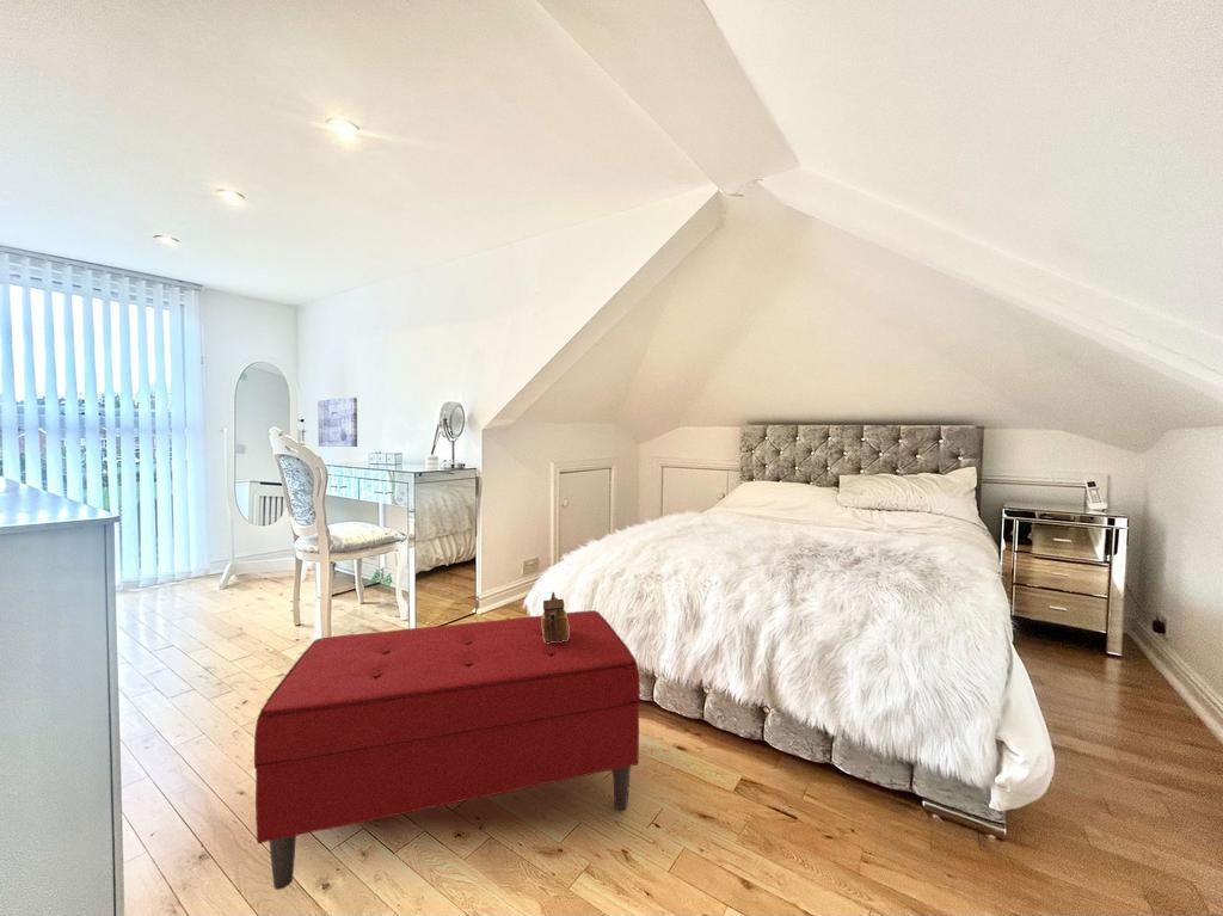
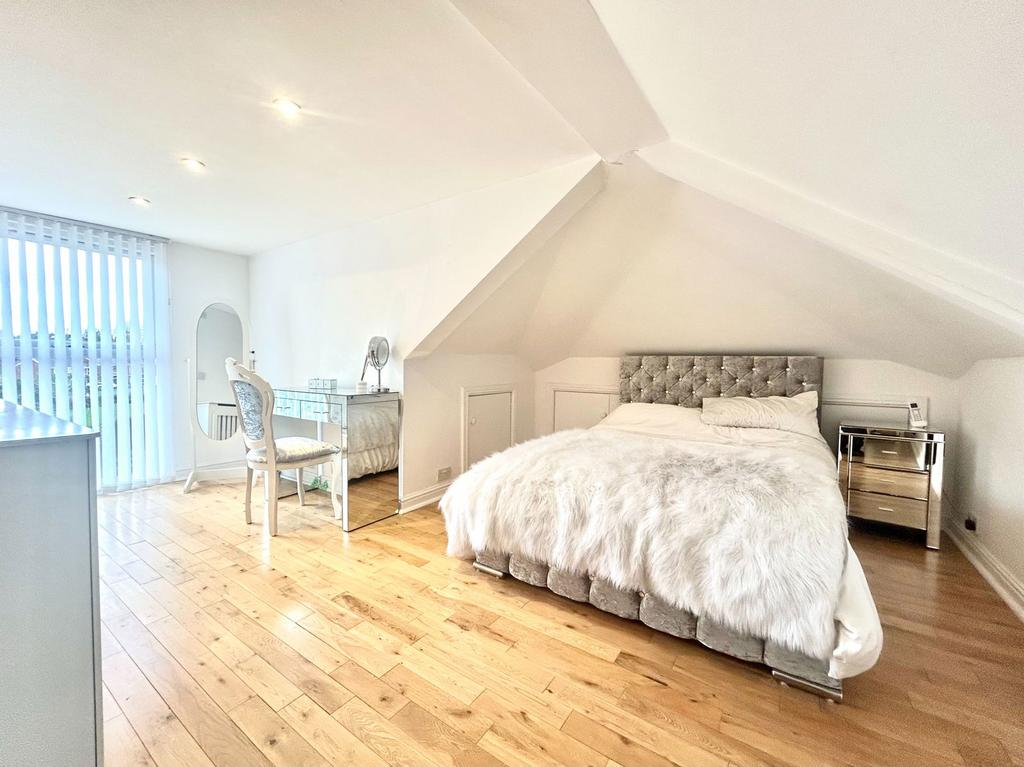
- teapot (555, 619)
- bench (468, 720)
- wall art (337, 423)
